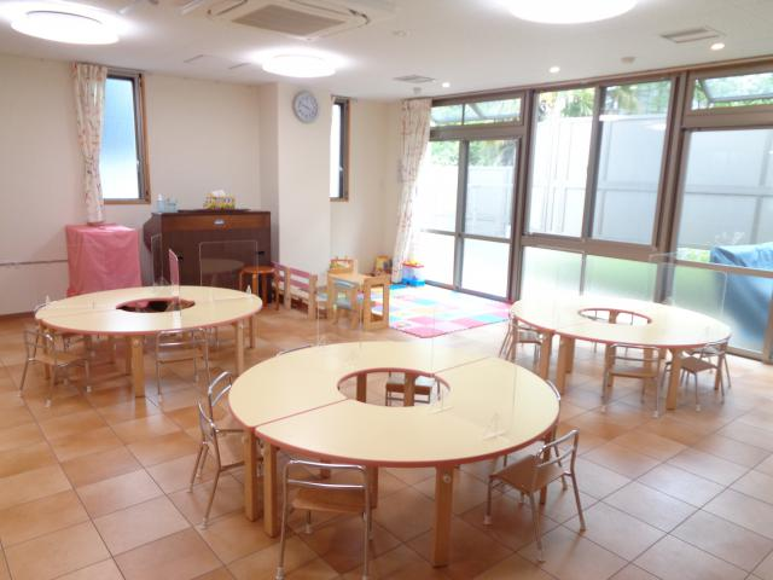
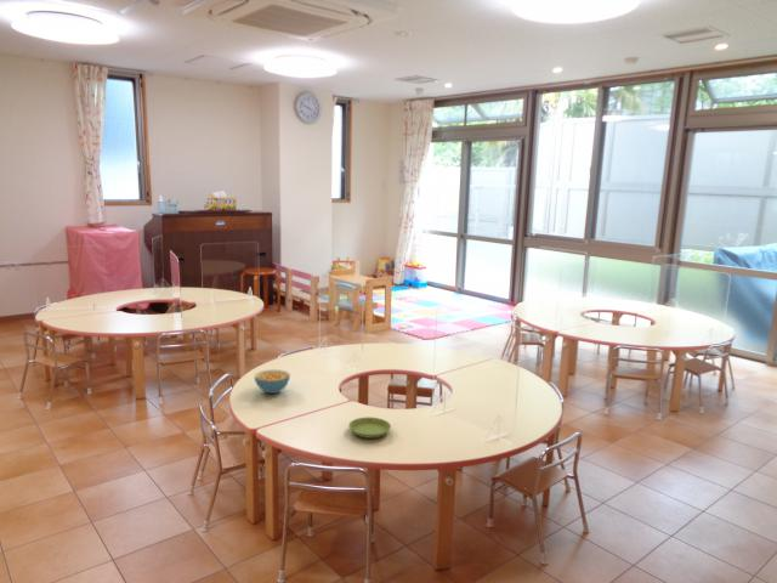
+ cereal bowl (272, 383)
+ saucer (369, 428)
